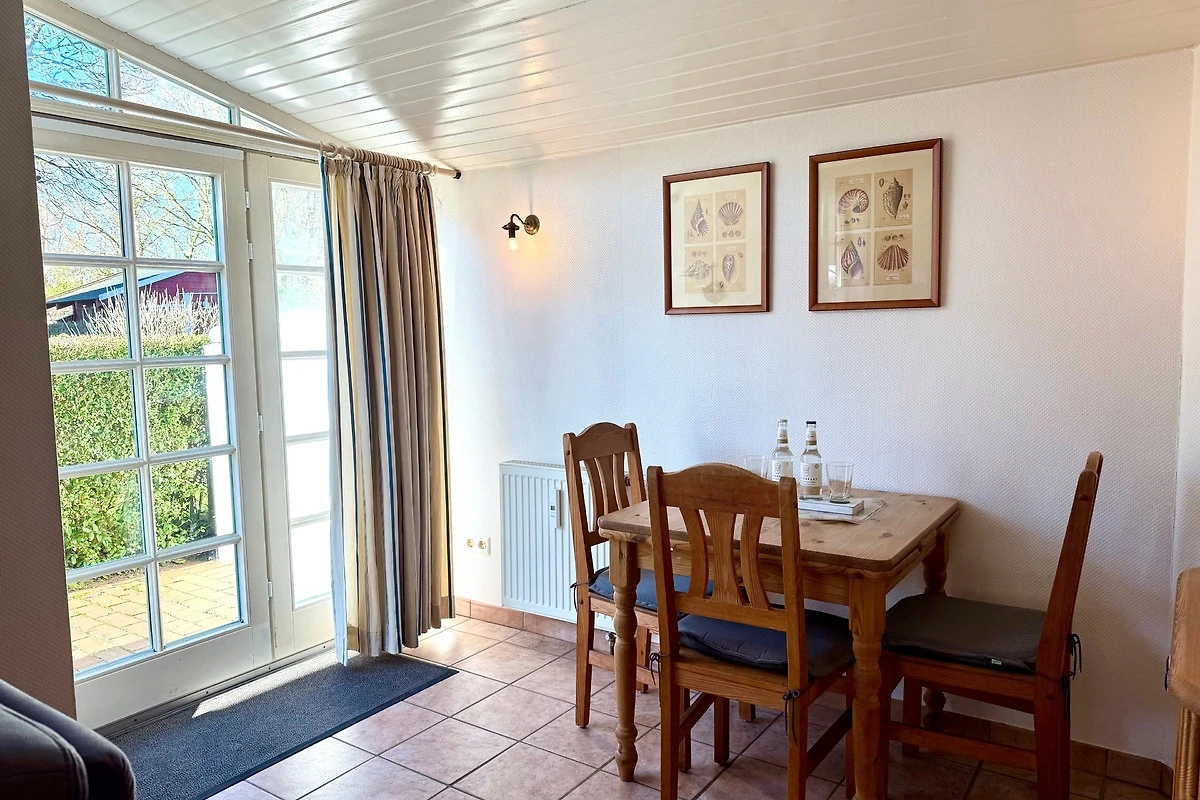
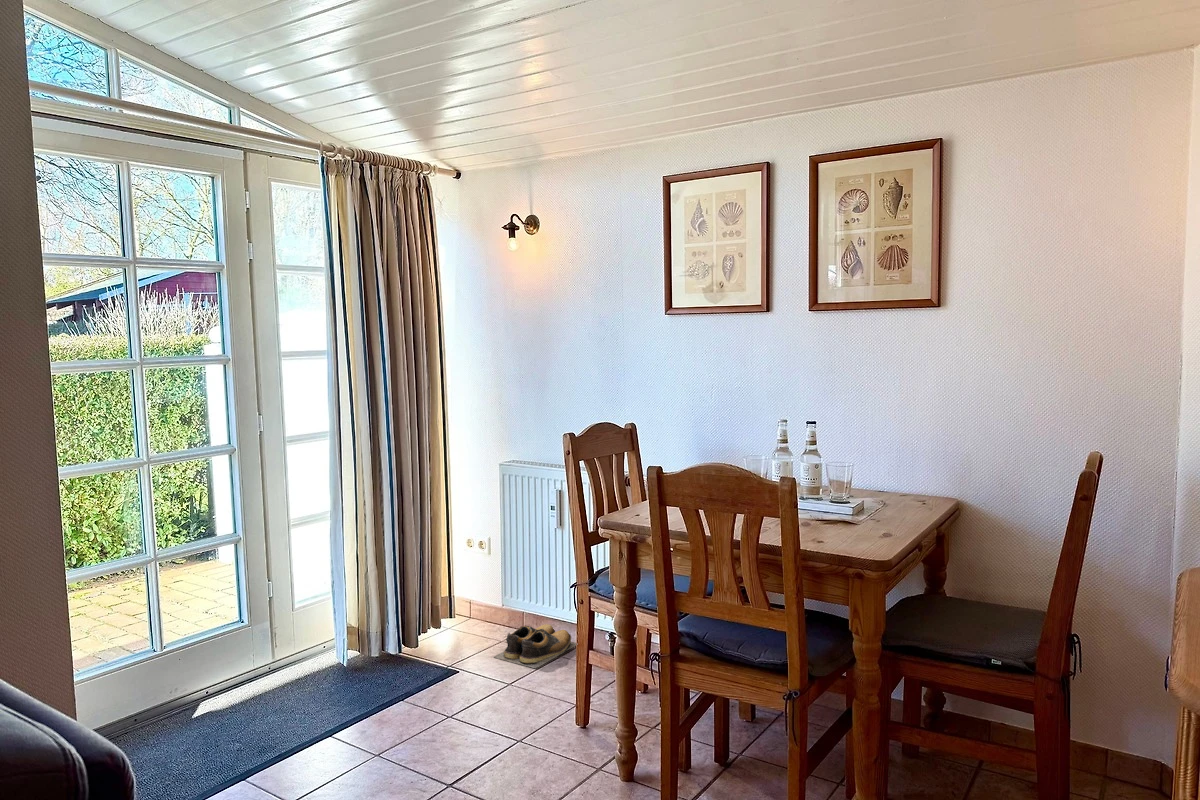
+ shoes (536, 638)
